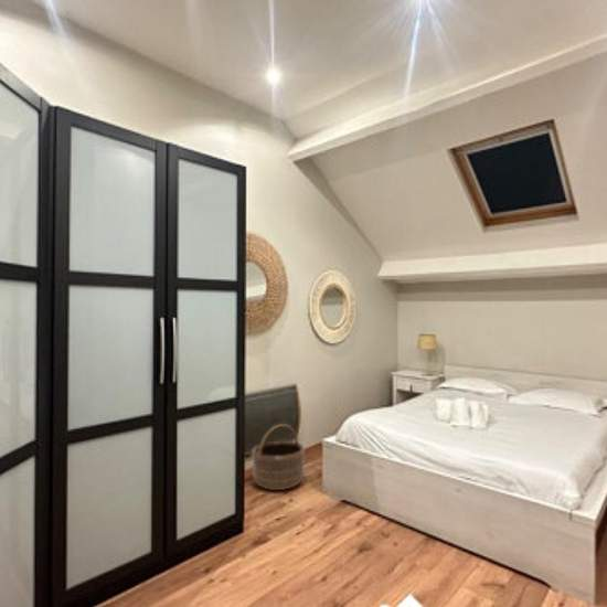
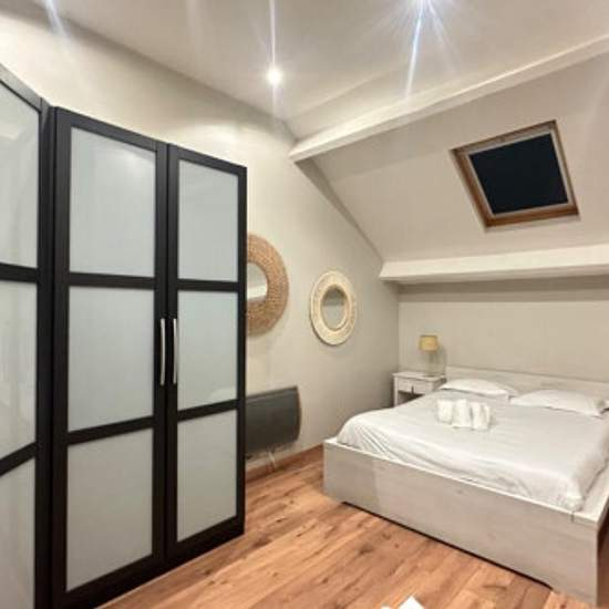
- basket (278, 452)
